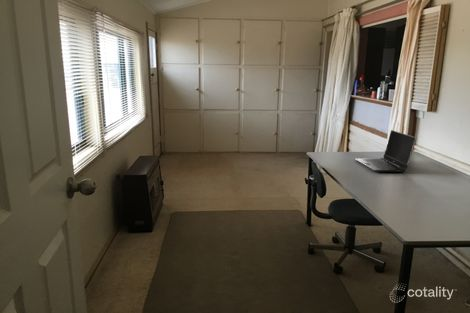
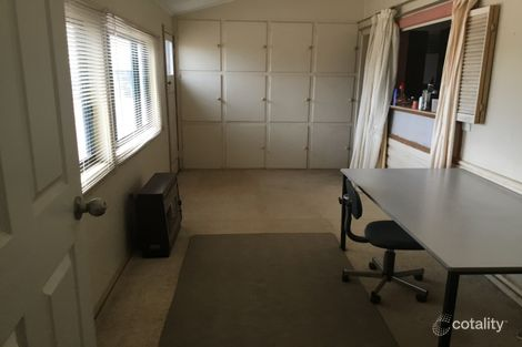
- laptop computer (385, 150)
